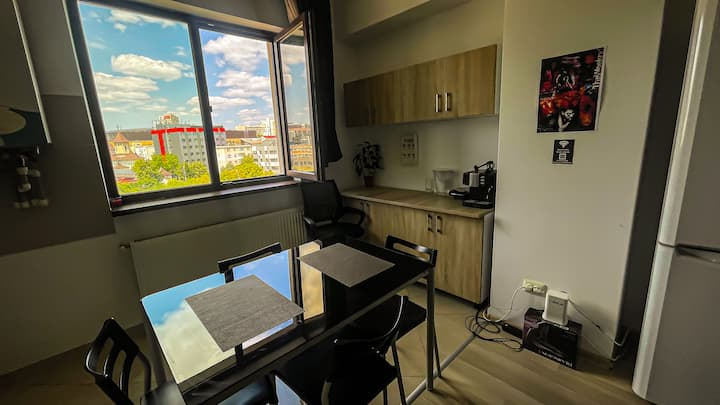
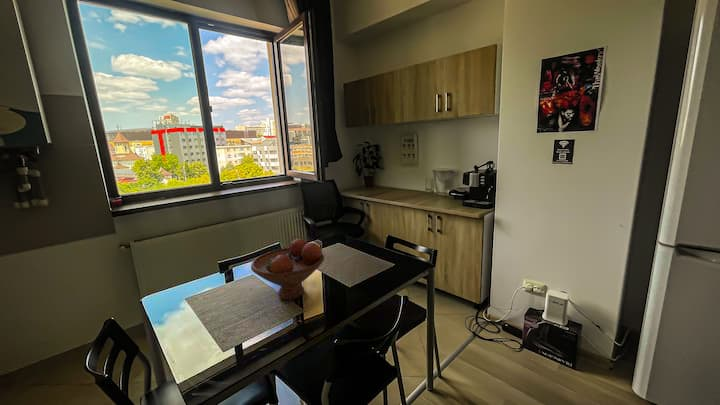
+ fruit bowl (289, 269)
